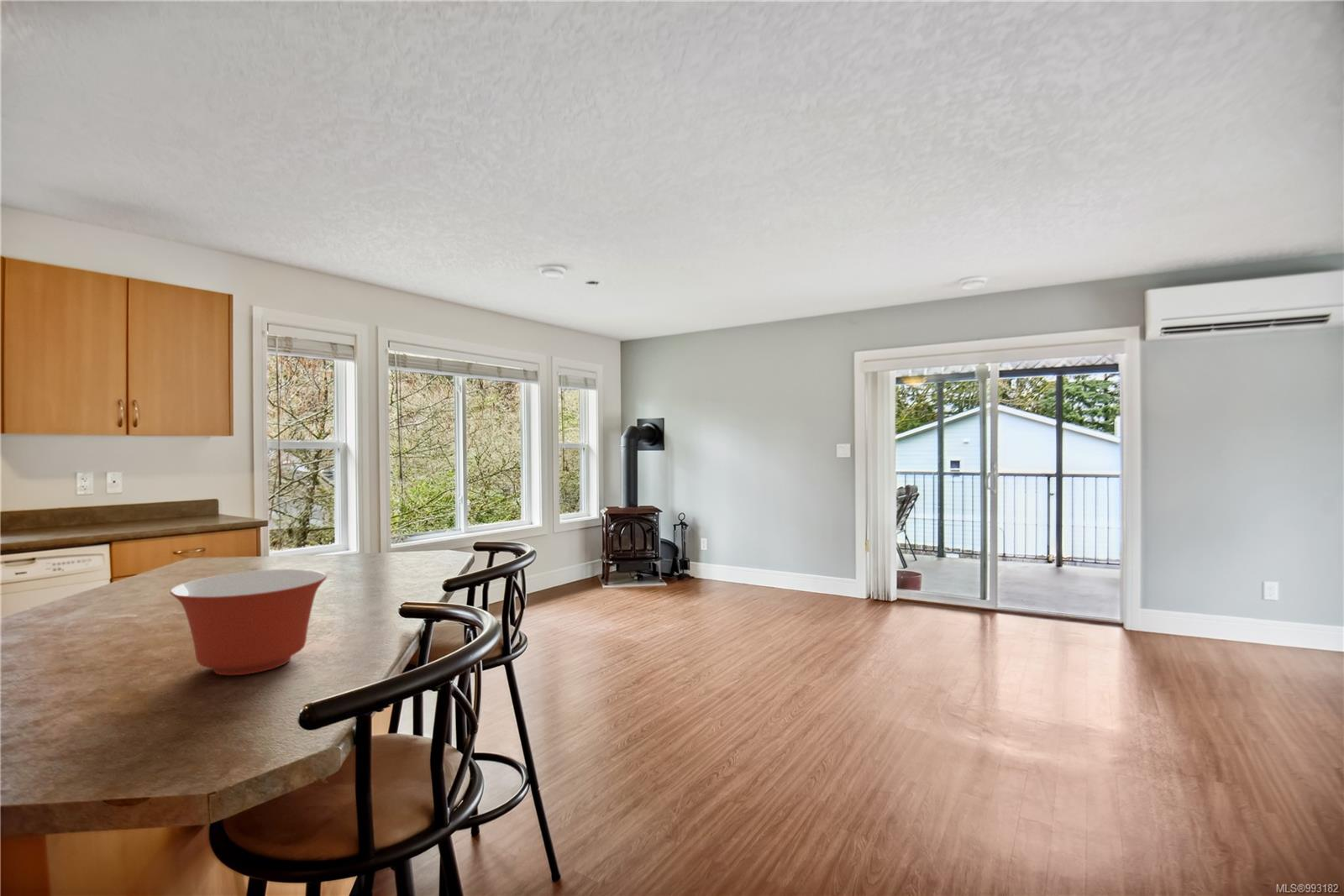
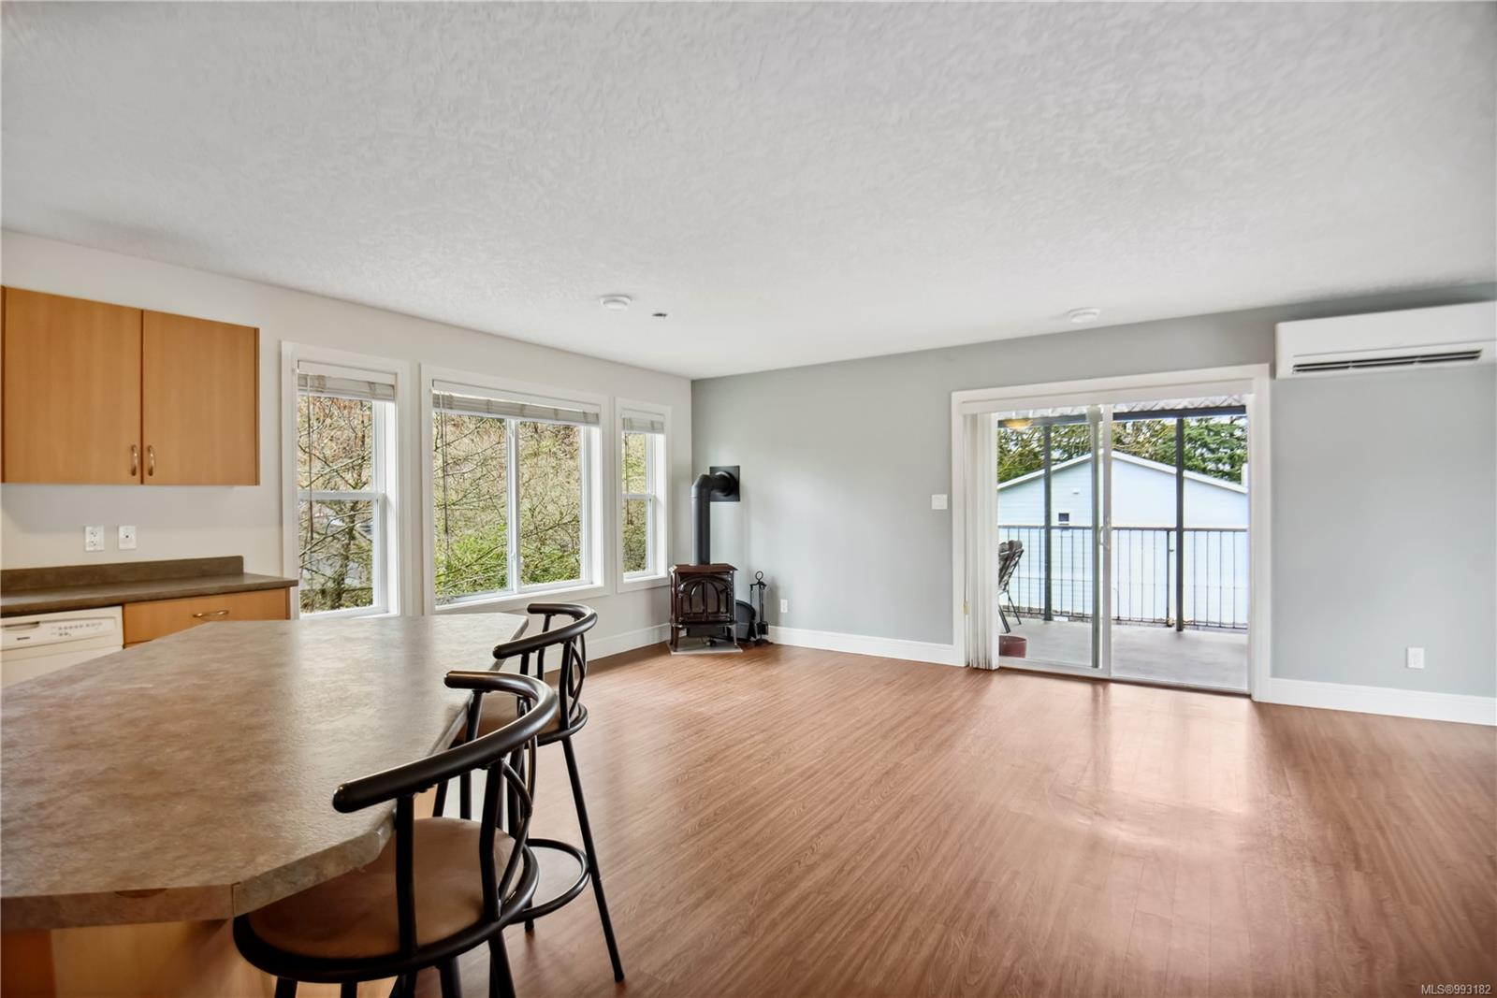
- mixing bowl (253, 622)
